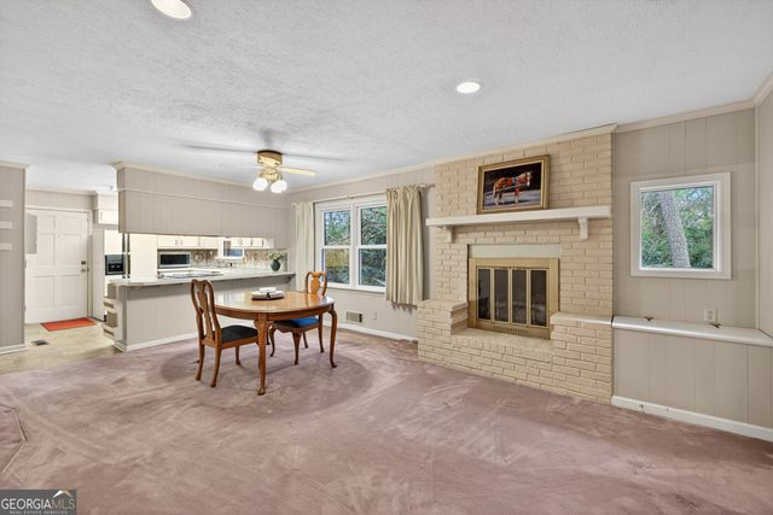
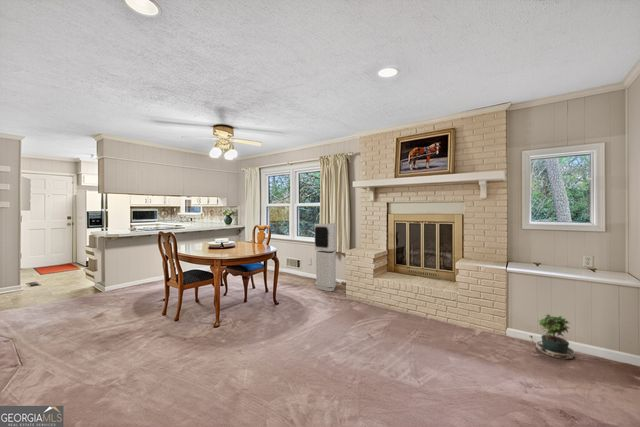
+ air purifier (328, 255)
+ potted plant (553, 333)
